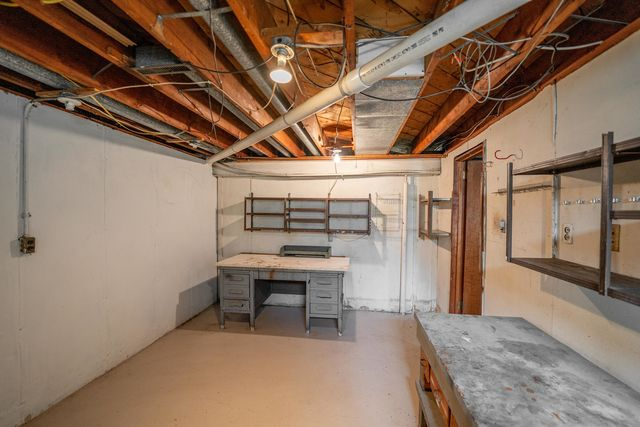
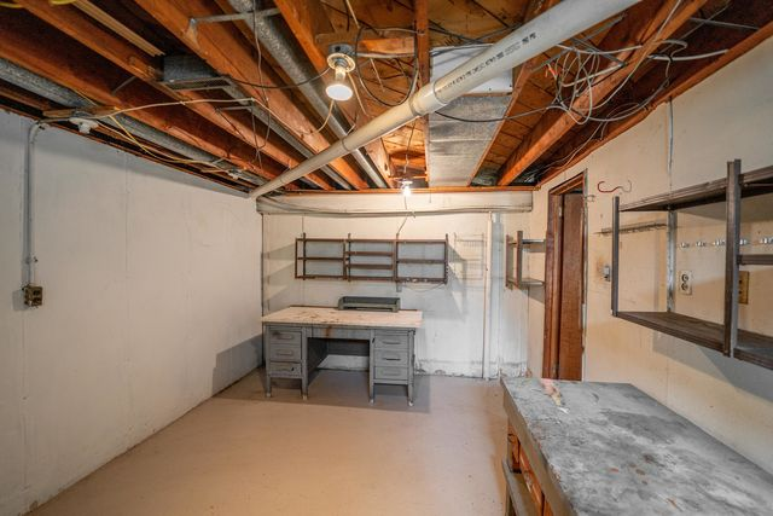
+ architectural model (546, 389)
